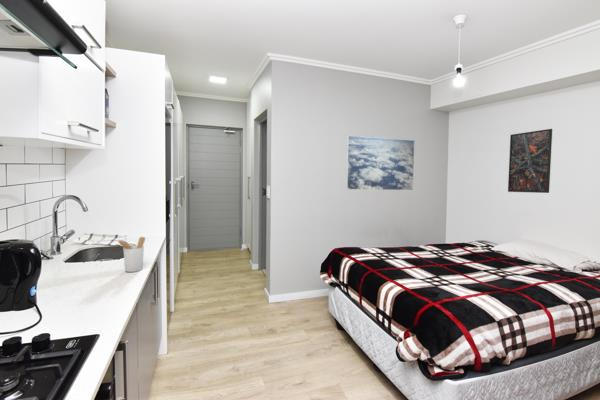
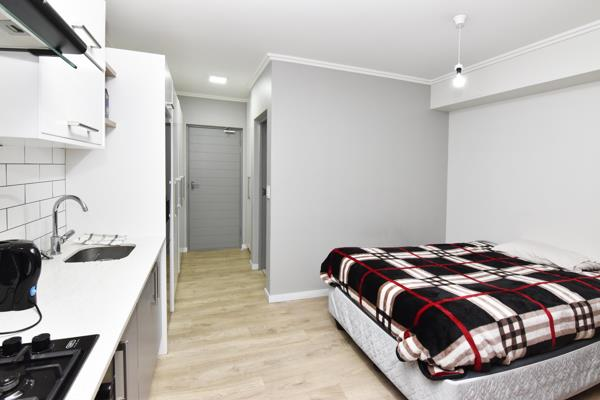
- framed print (381, 164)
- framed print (528, 162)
- utensil holder (130, 254)
